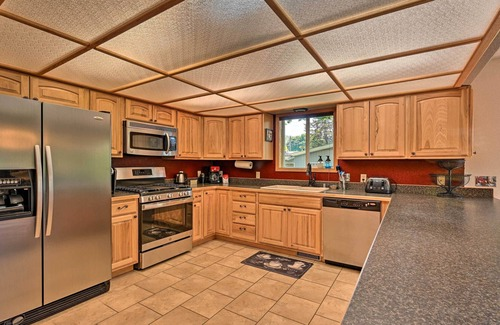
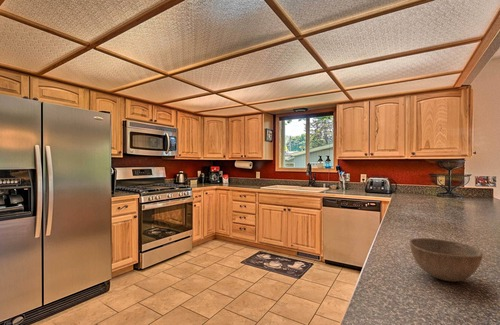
+ bowl (443, 261)
